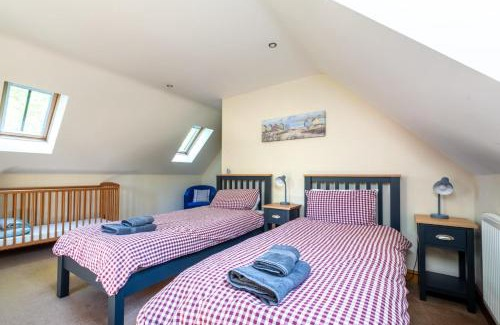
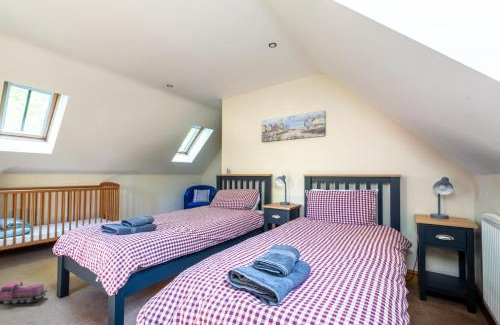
+ toy train (20, 292)
